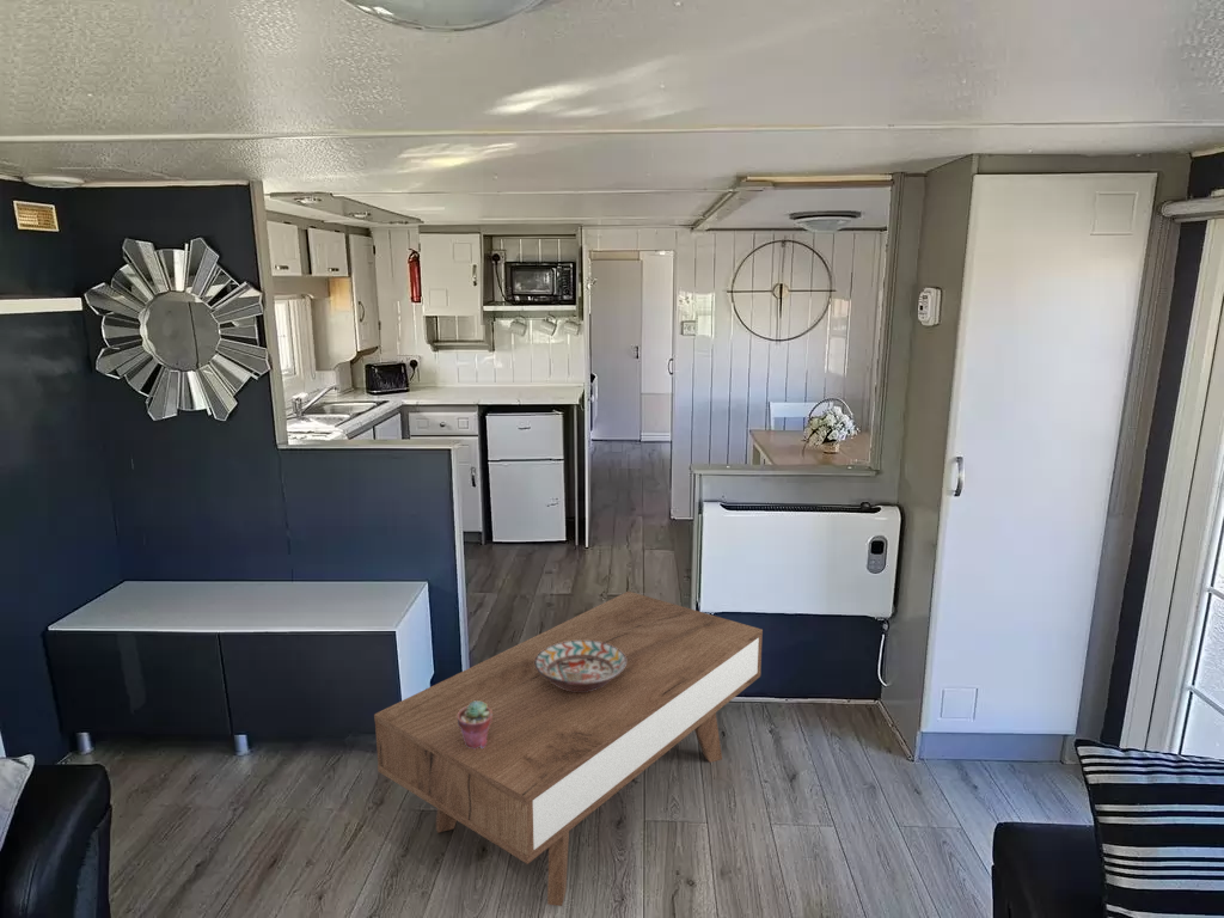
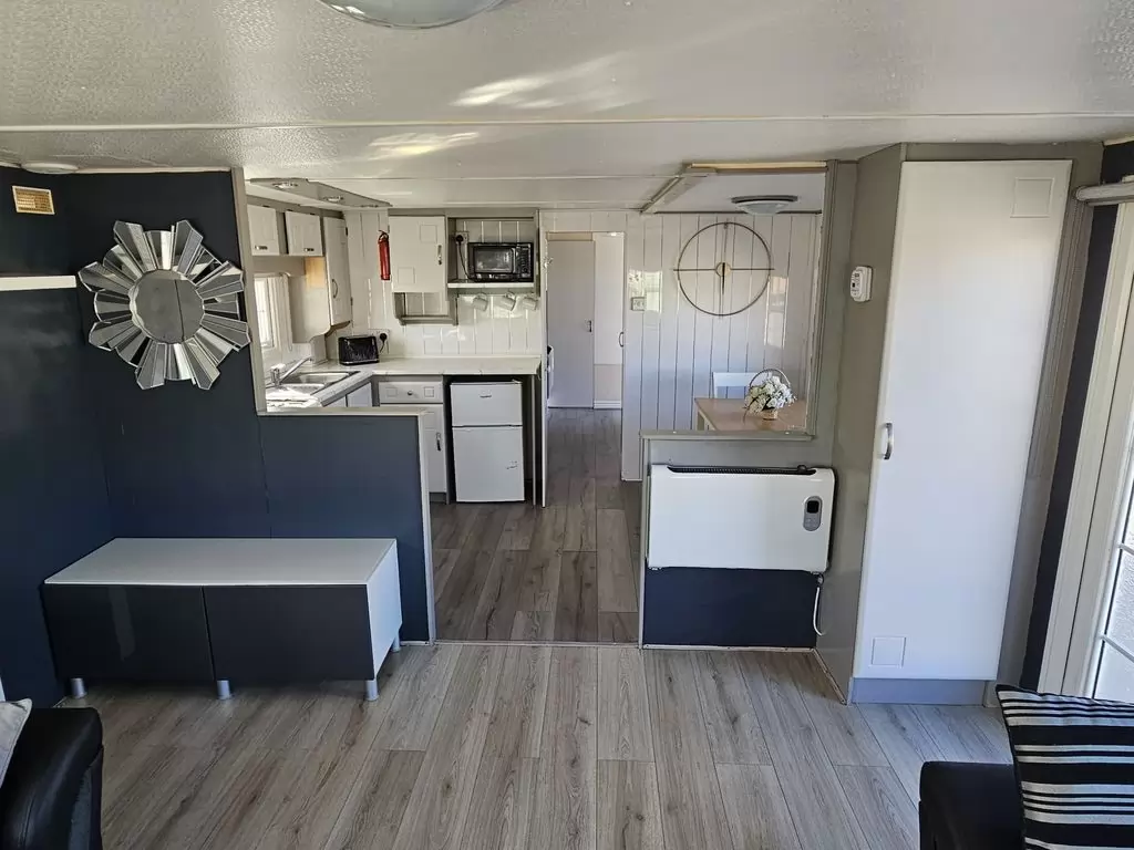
- decorative bowl (580, 669)
- coffee table (587, 728)
- potted succulent (475, 721)
